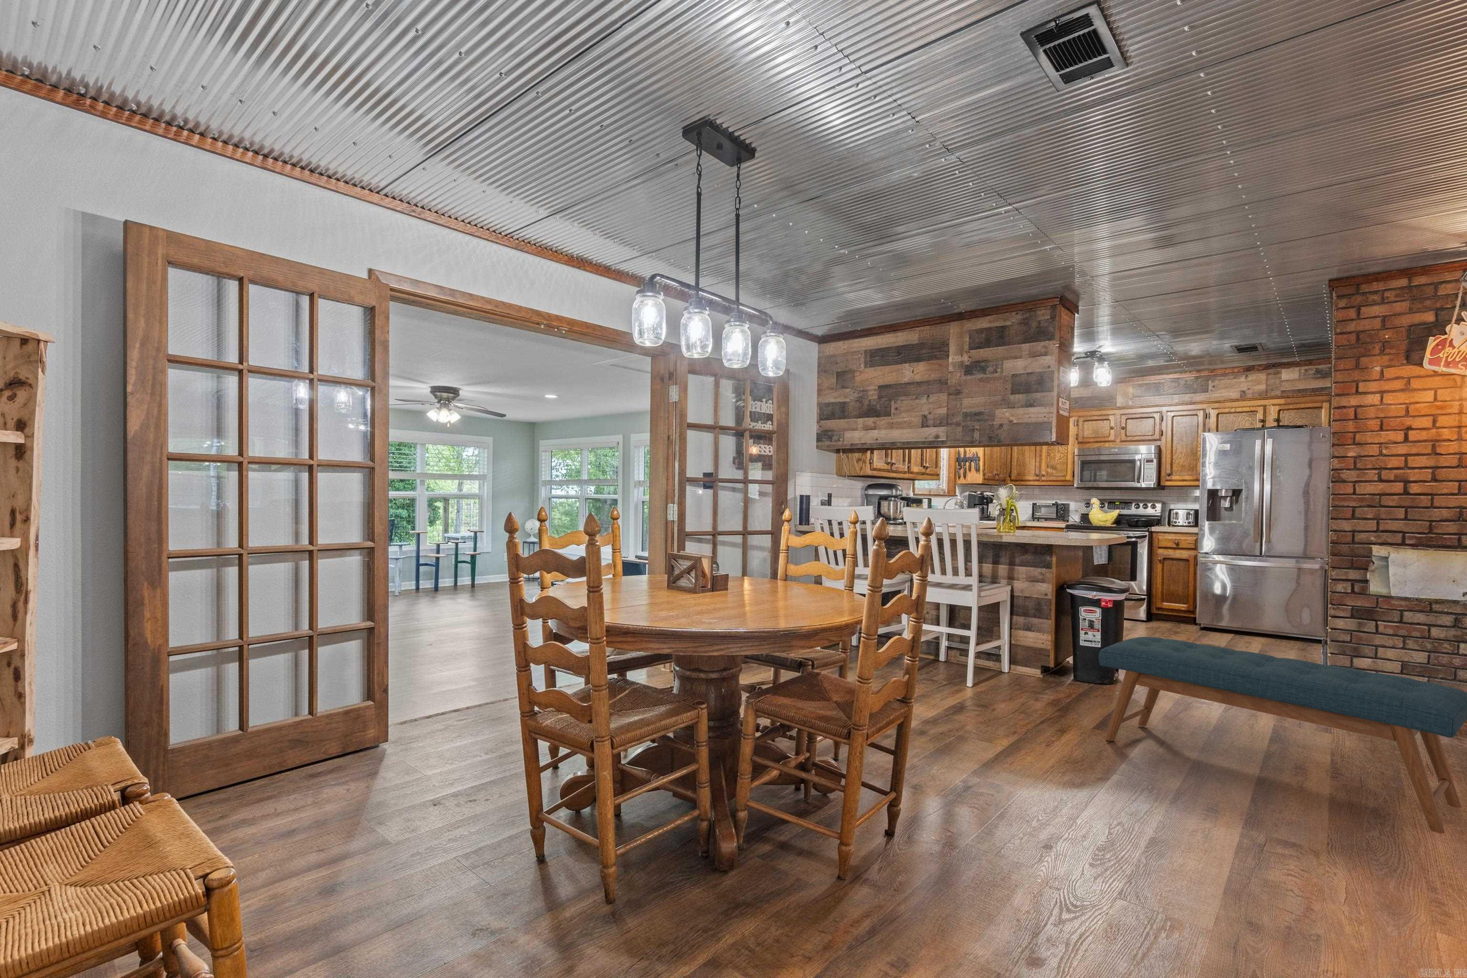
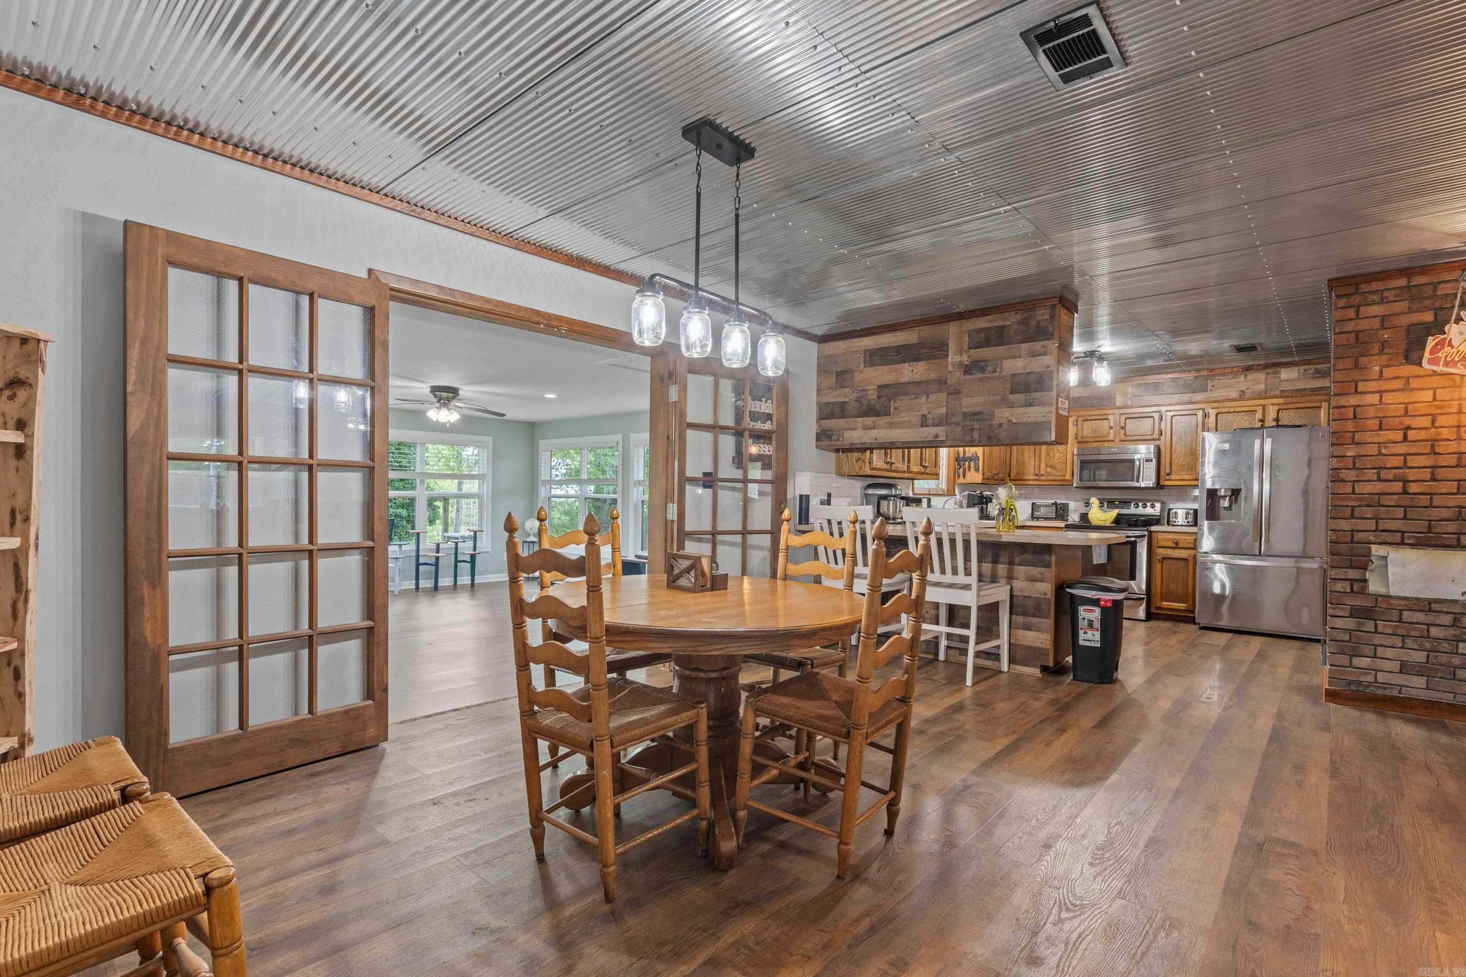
- bench (1264, 713)
